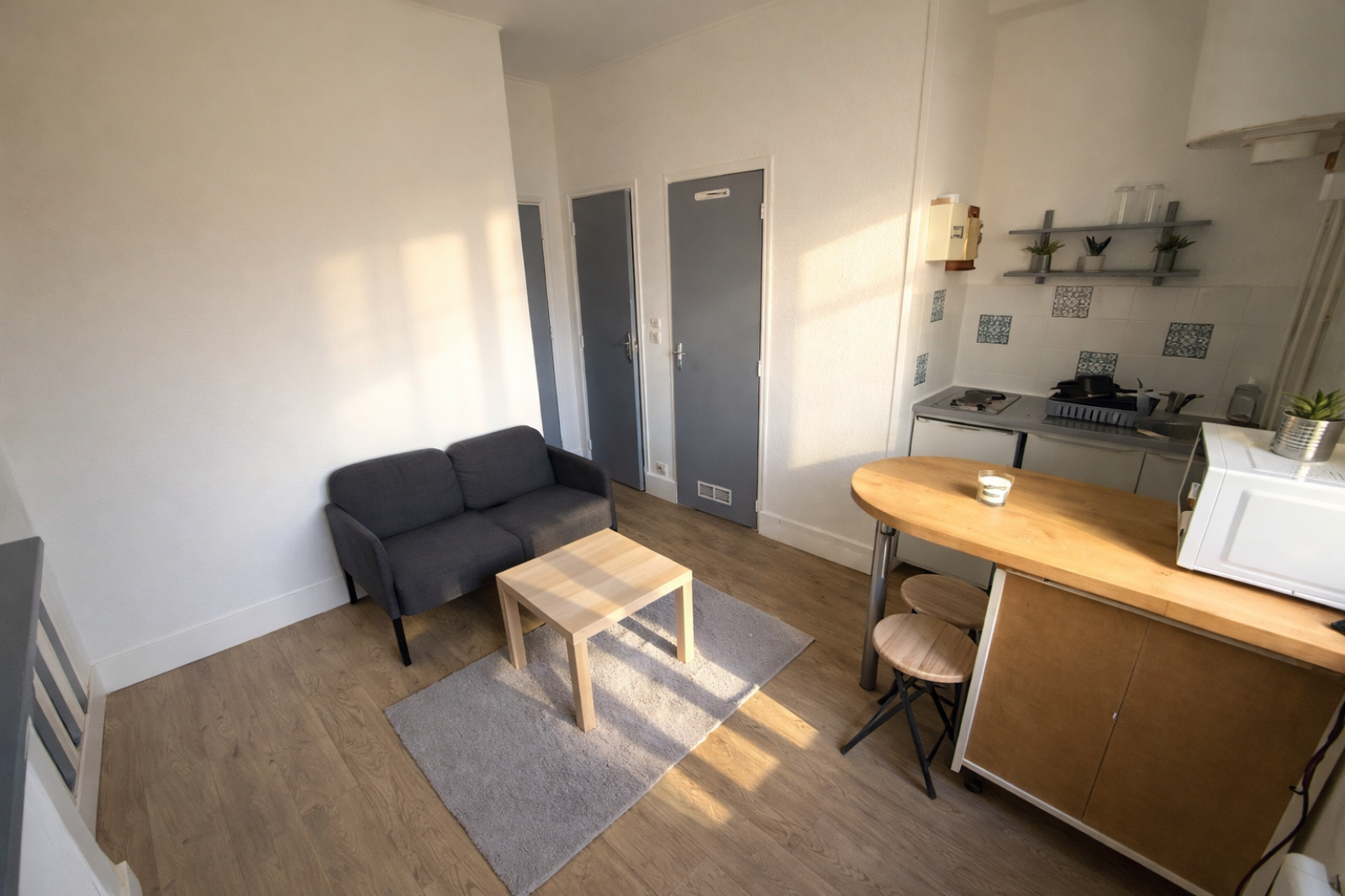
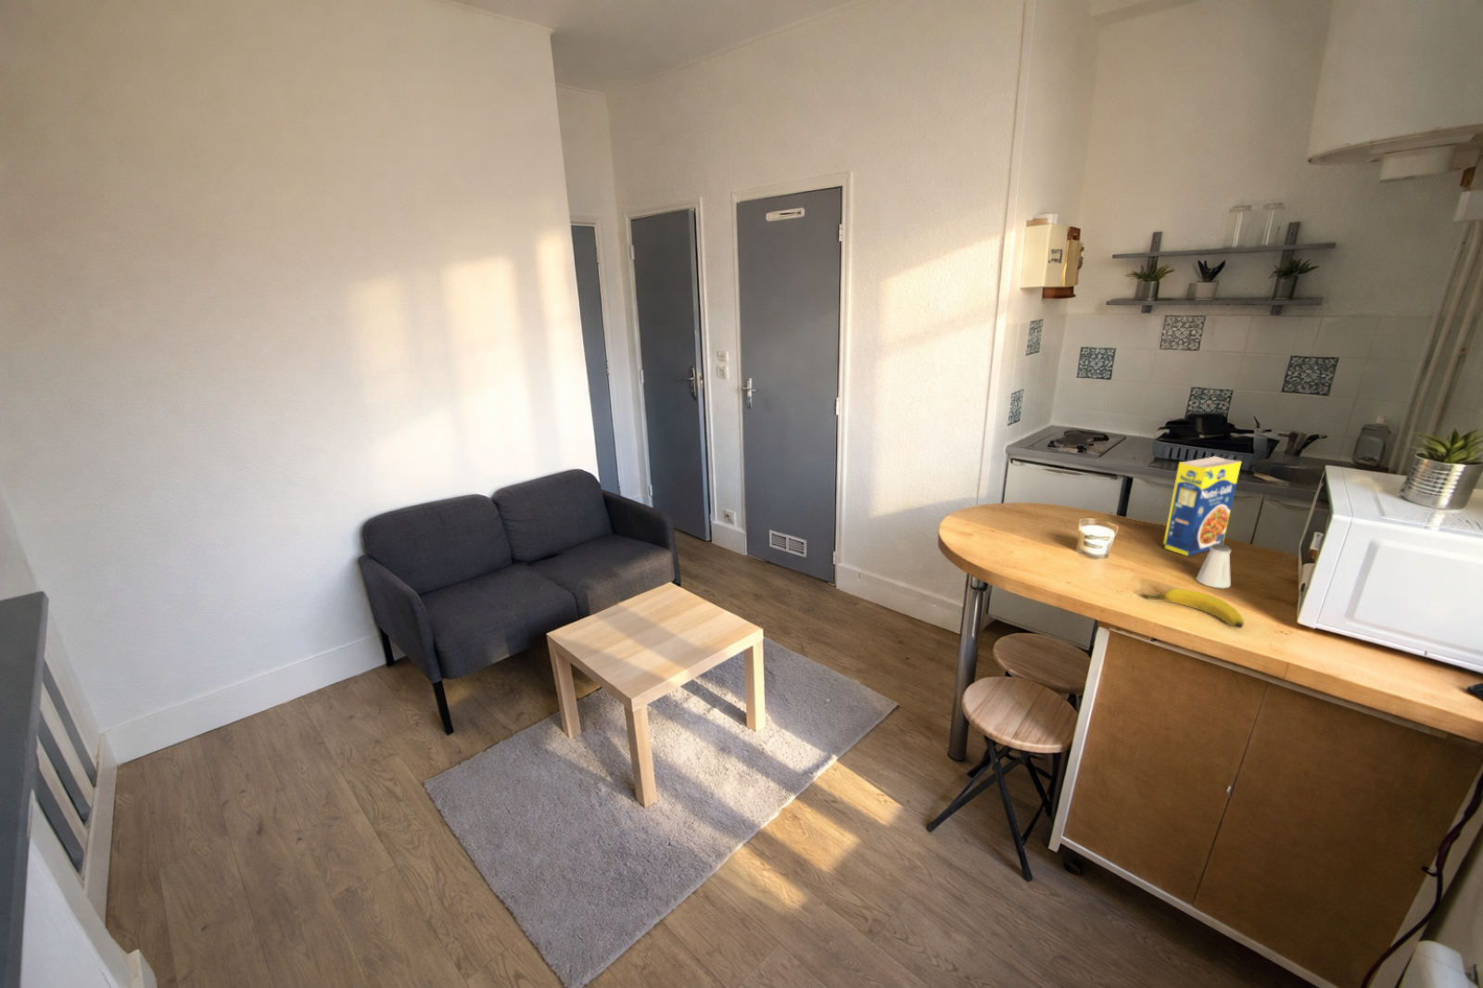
+ banana (1195, 603)
+ saltshaker (1216, 563)
+ legume (1201, 505)
